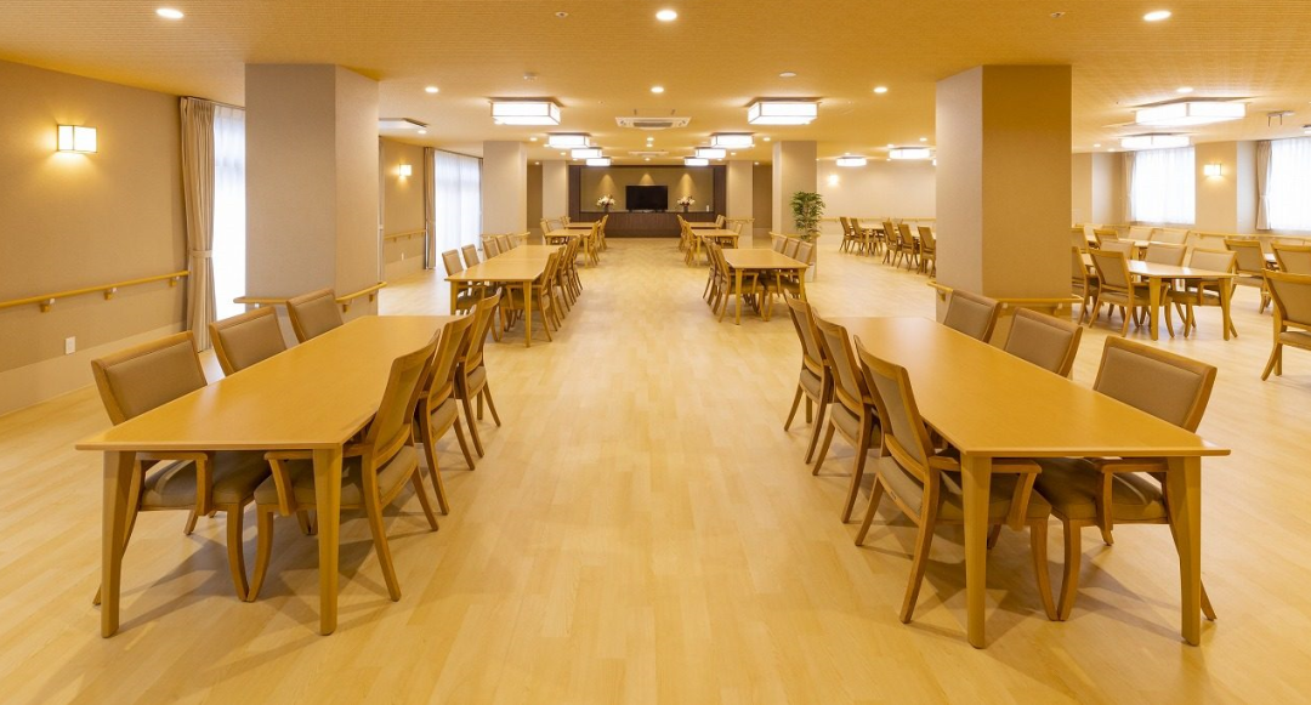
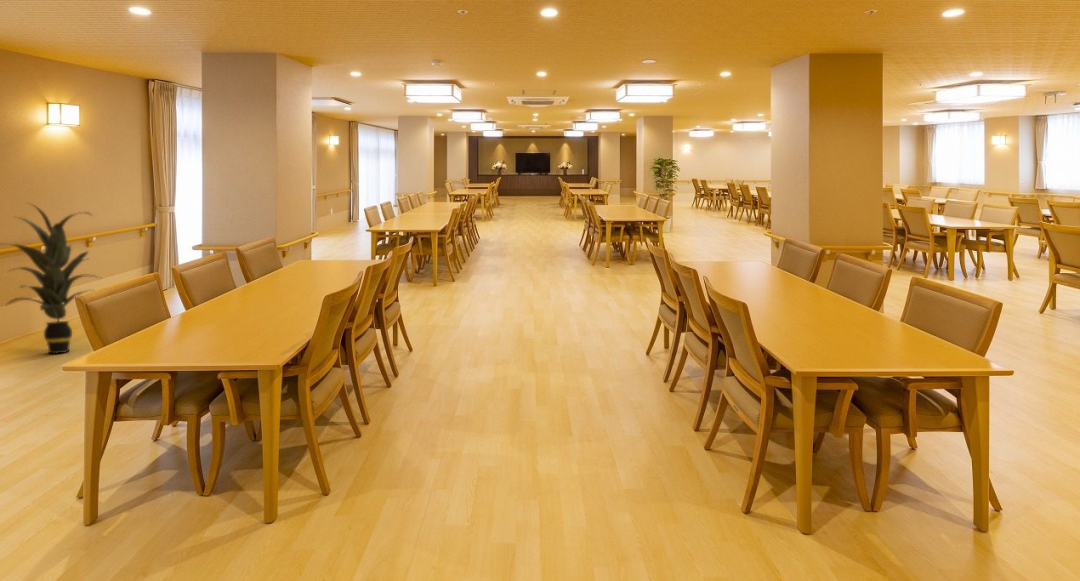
+ indoor plant (48, 278)
